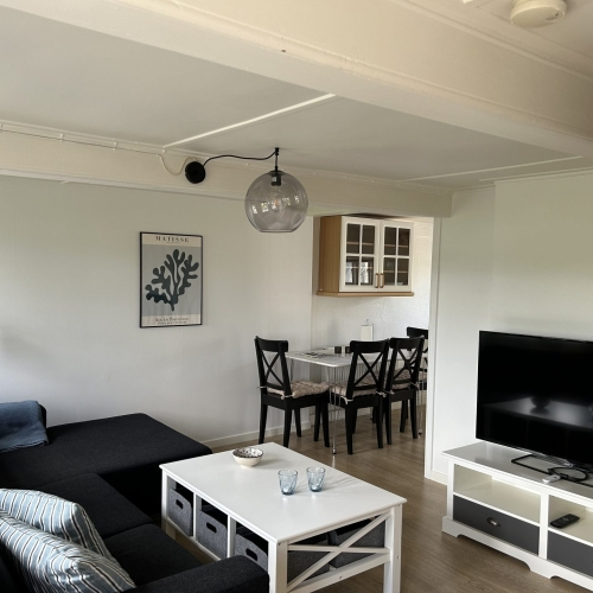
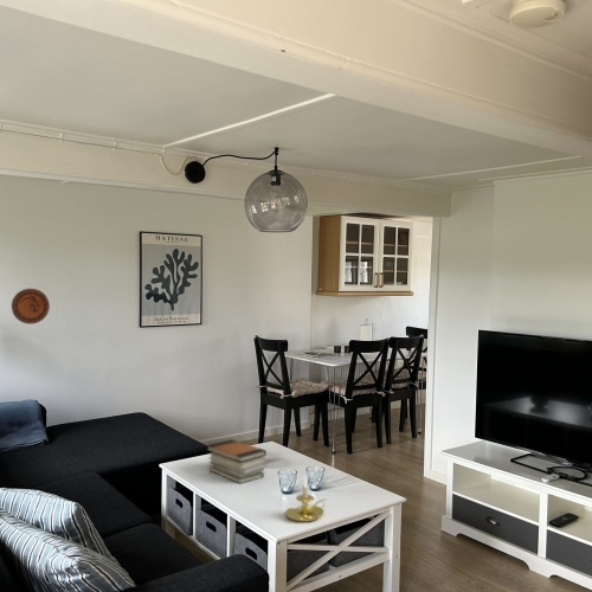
+ decorative plate (30, 305)
+ book stack (236, 461)
+ candle holder (307, 495)
